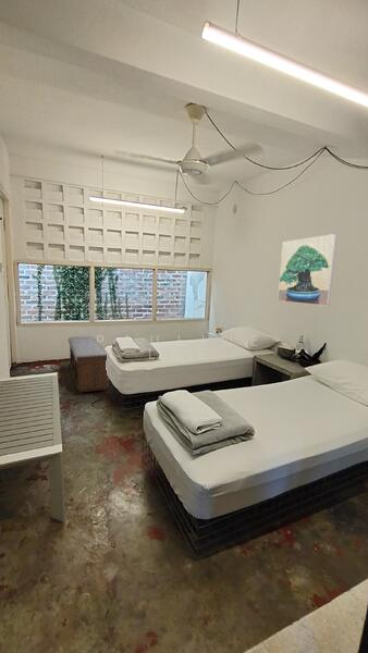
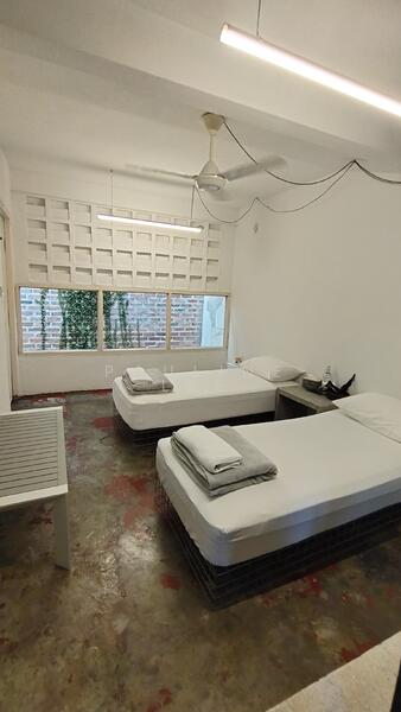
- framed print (304, 271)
- bench (86, 360)
